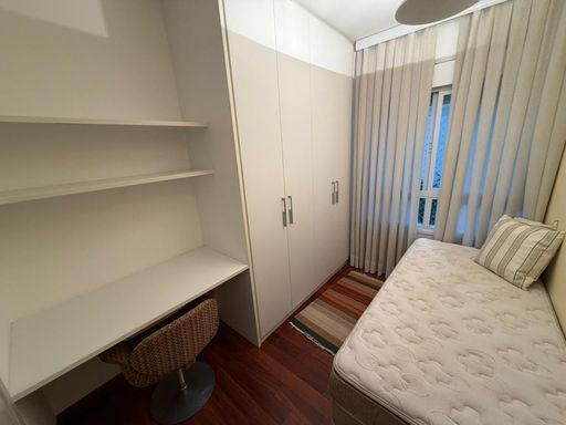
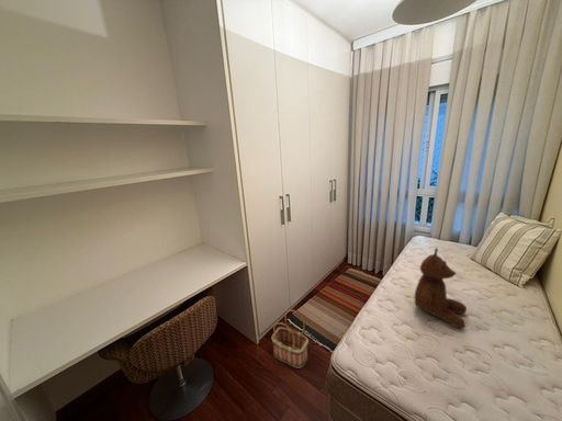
+ teddy bear (441, 284)
+ basket (289, 335)
